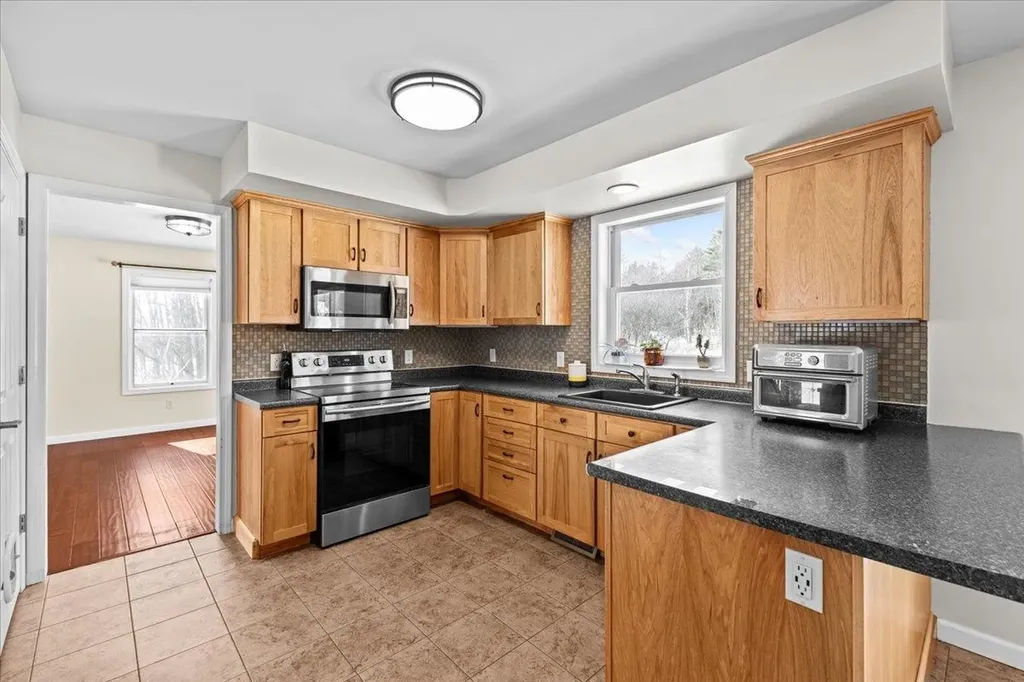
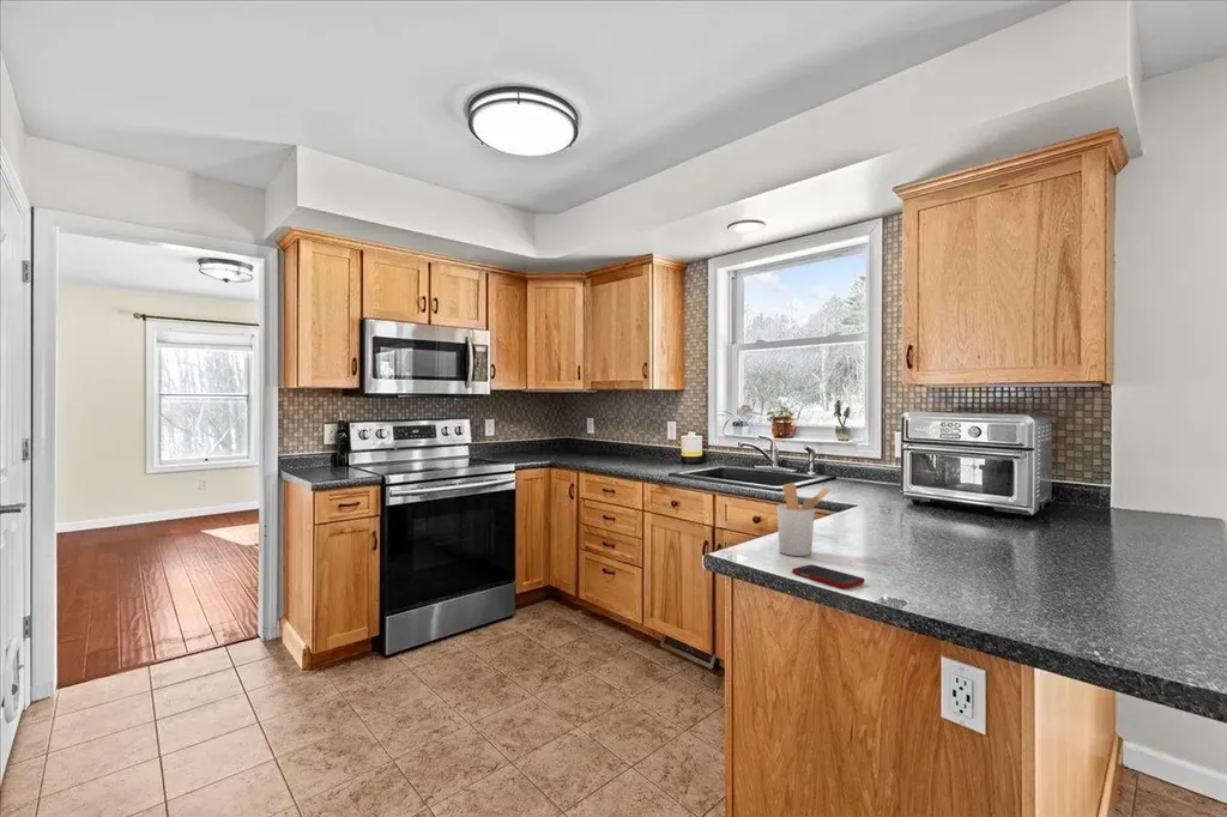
+ utensil holder (804, 518)
+ cell phone (827, 575)
